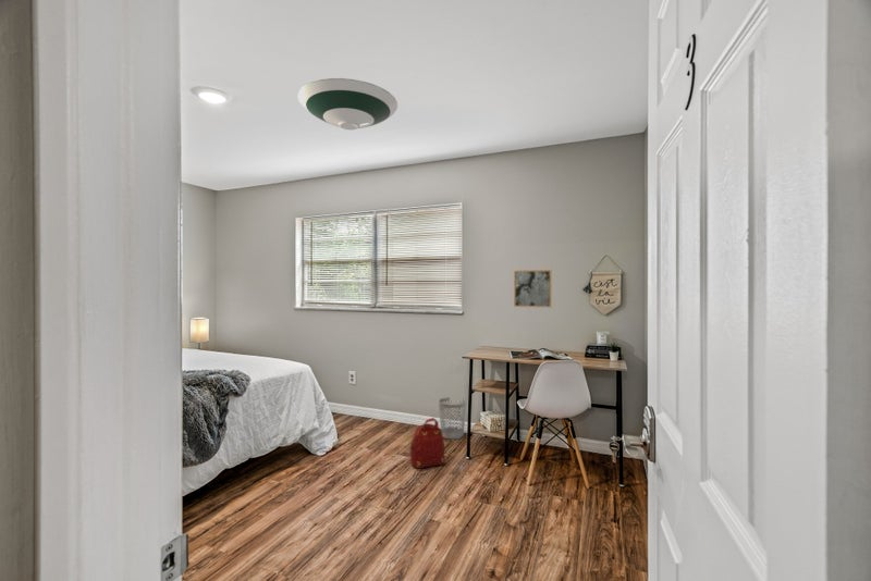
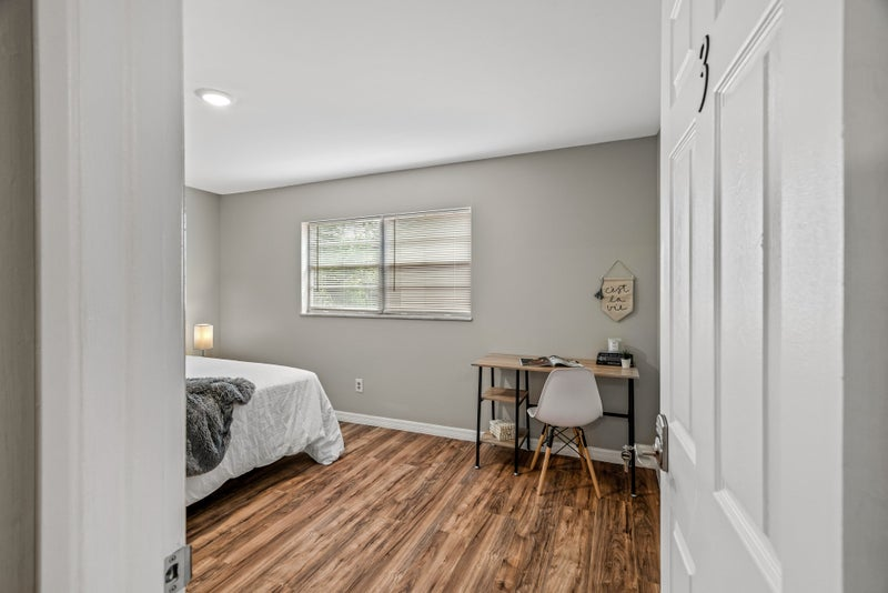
- backpack (428, 440)
- wall art (532, 288)
- wastebasket (452, 418)
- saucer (348, 114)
